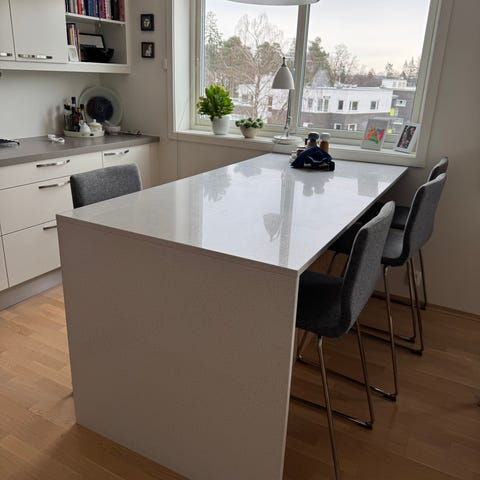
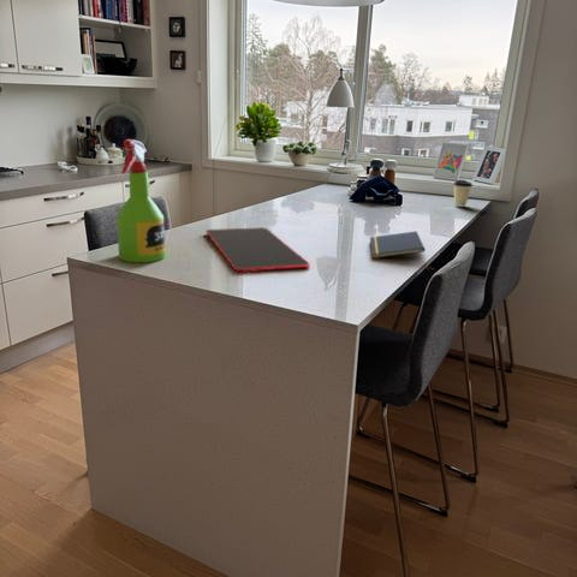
+ coffee cup (460, 192)
+ cutting board (252, 246)
+ notepad (395, 244)
+ spray bottle (136, 200)
